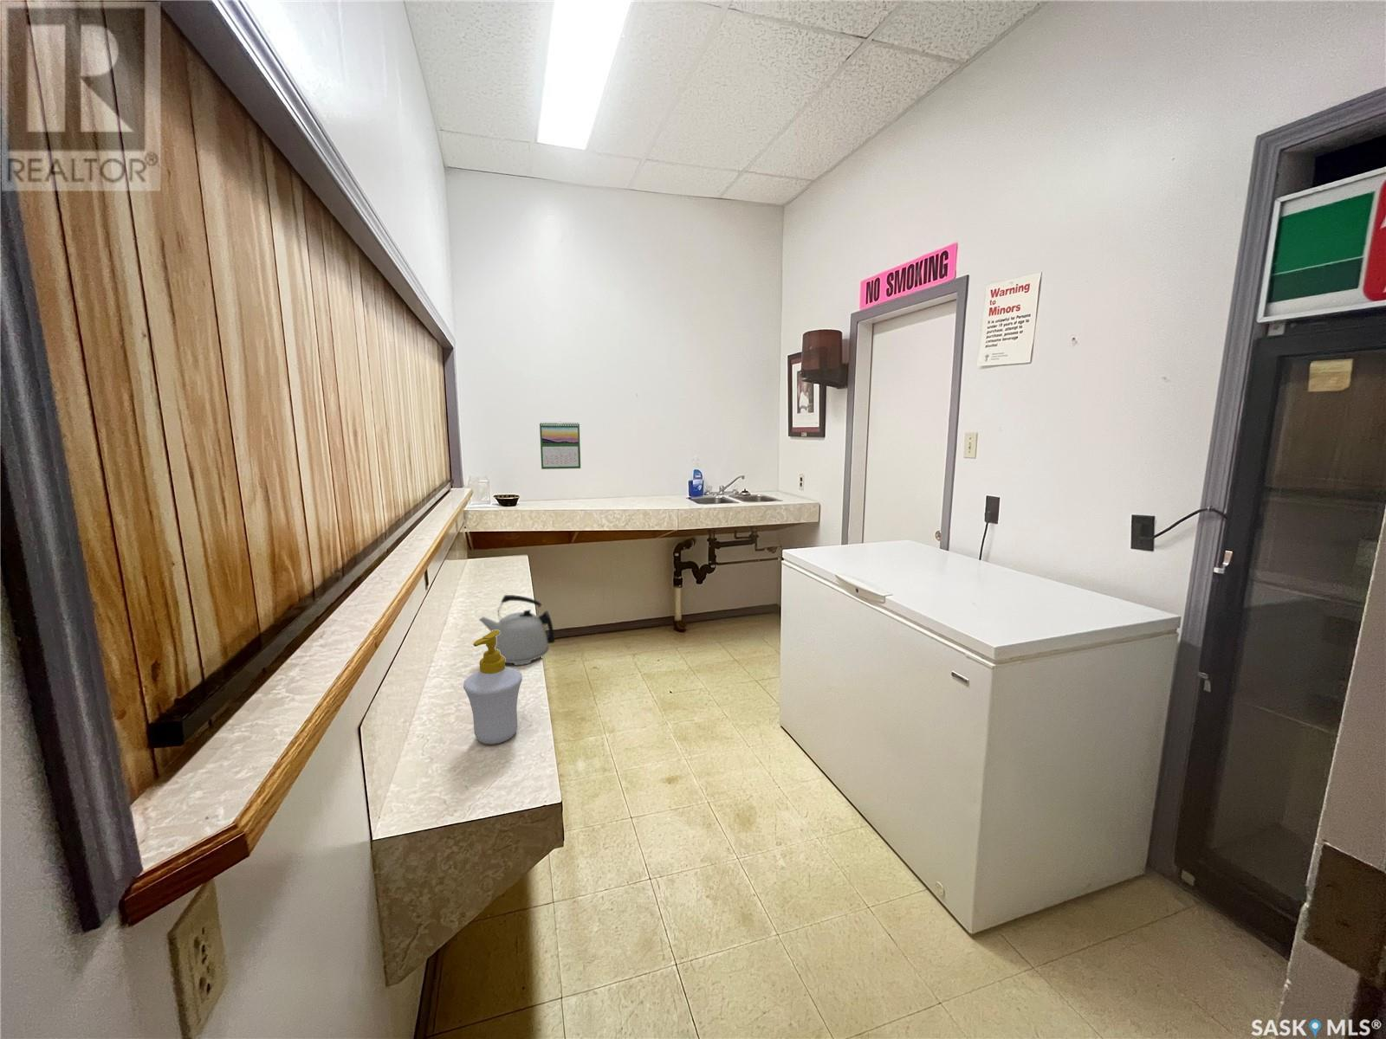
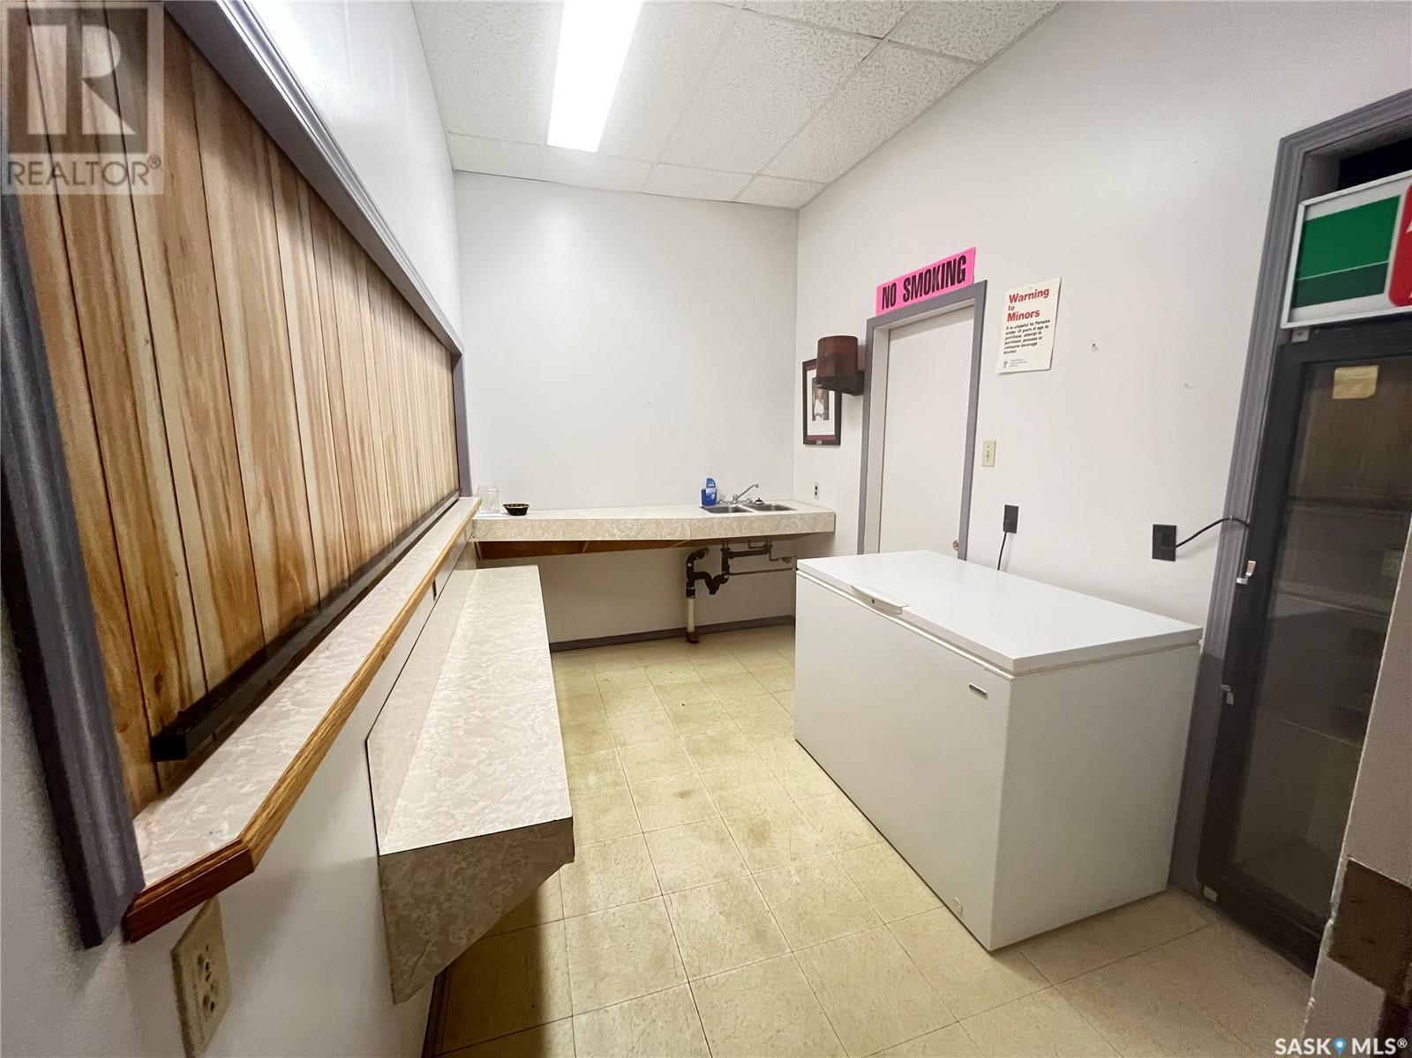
- kettle (517, 624)
- calendar (561, 445)
- soap bottle (493, 685)
